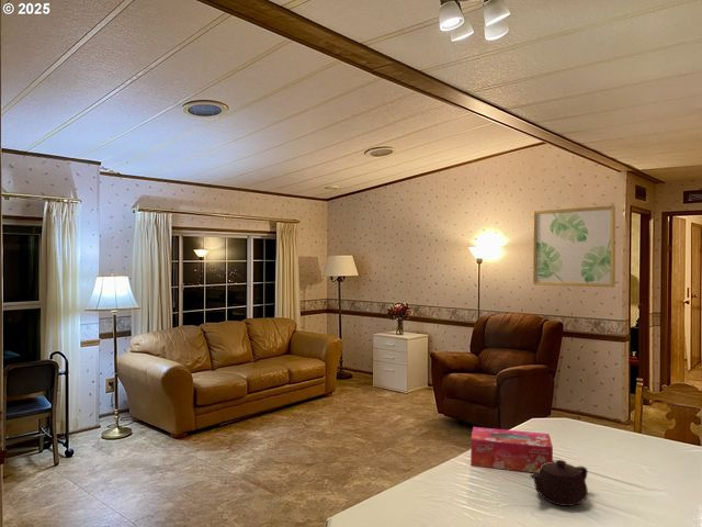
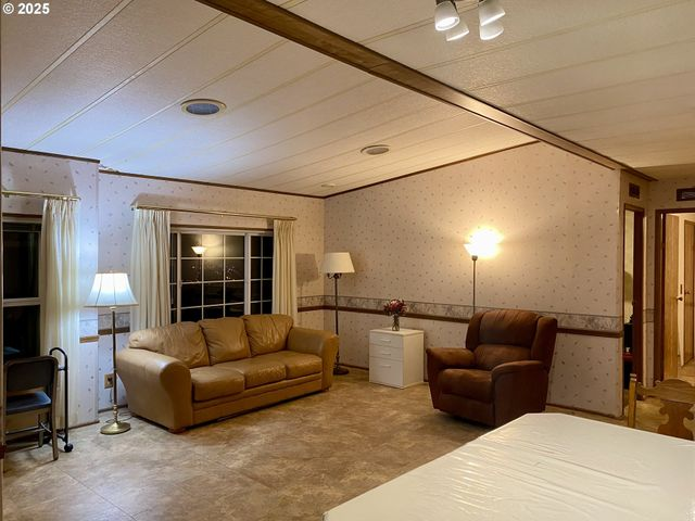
- tissue box (510, 449)
- wall art (571, 247)
- teapot (558, 480)
